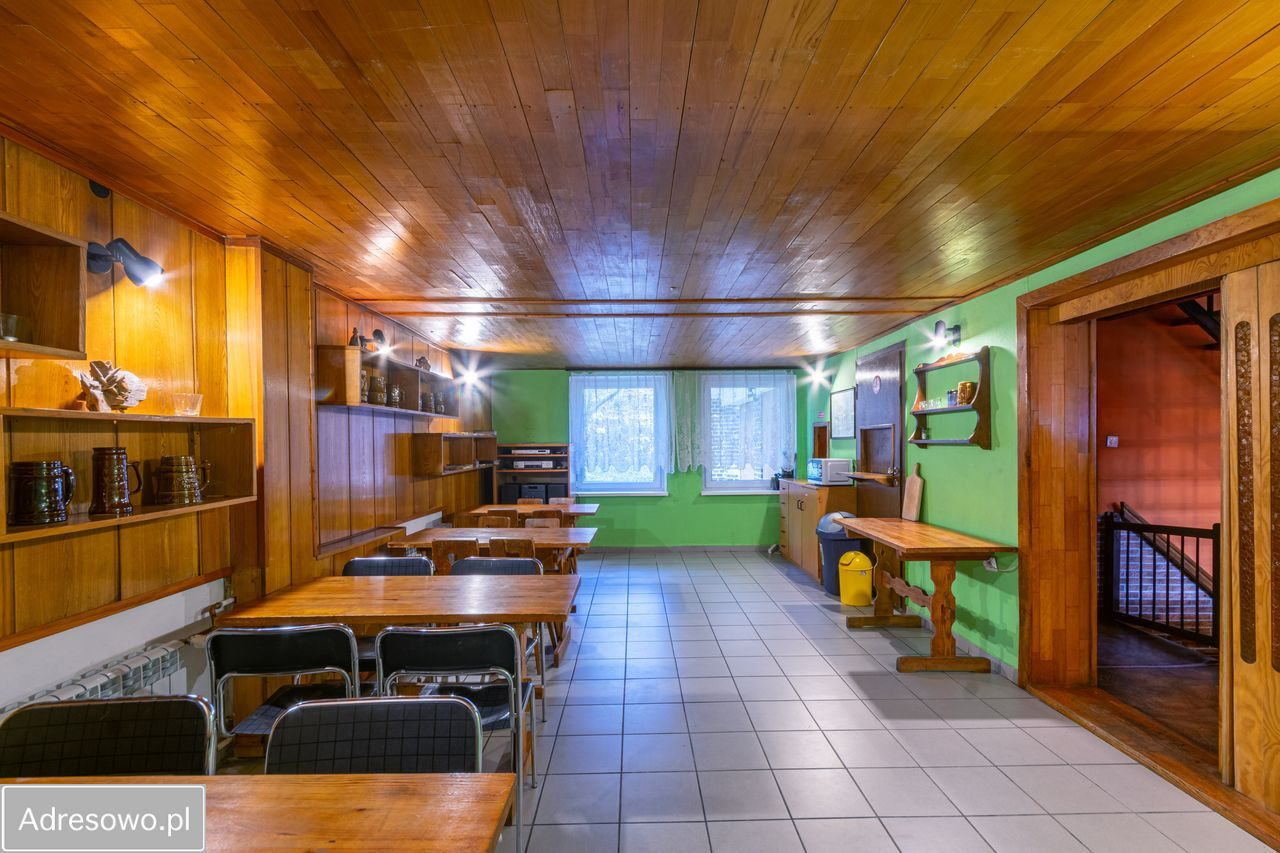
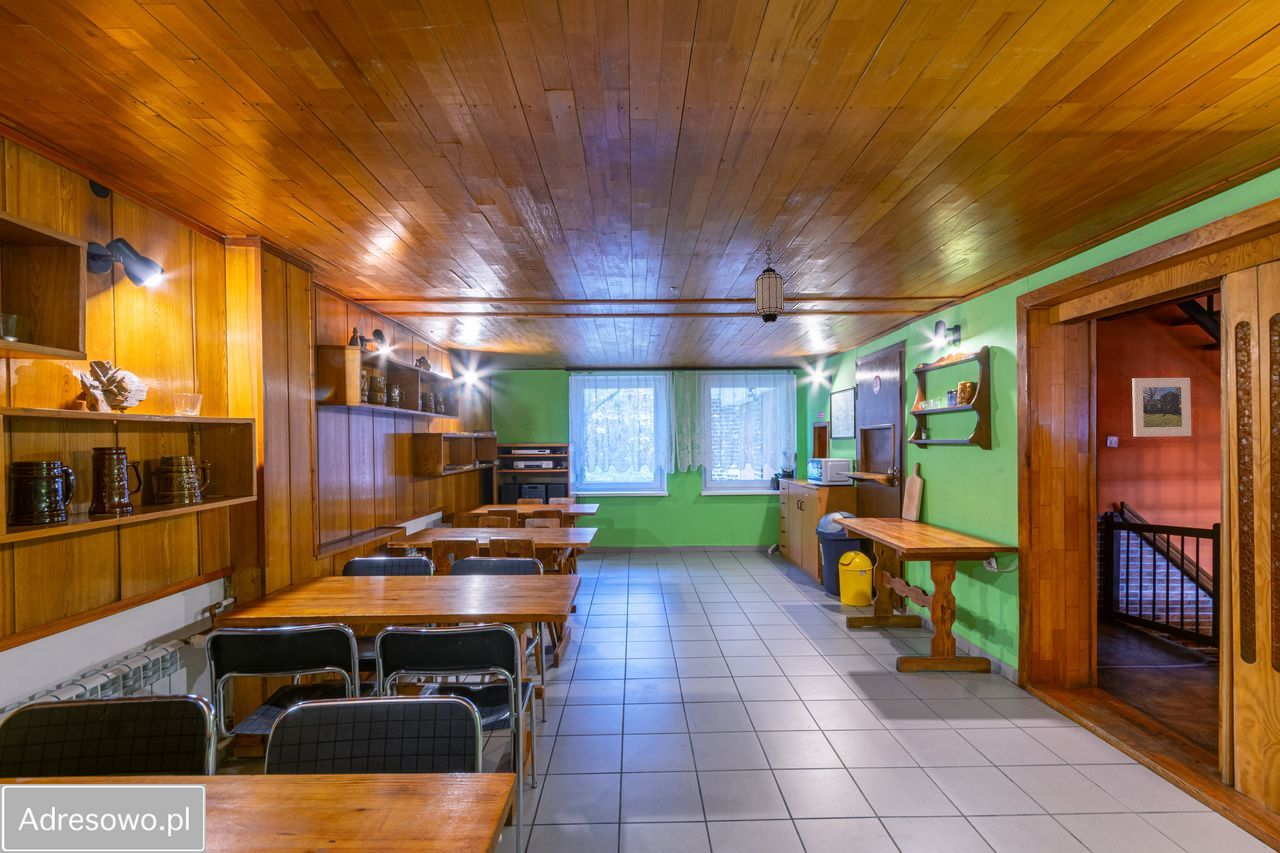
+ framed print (1161, 407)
+ hanging lantern (769, 280)
